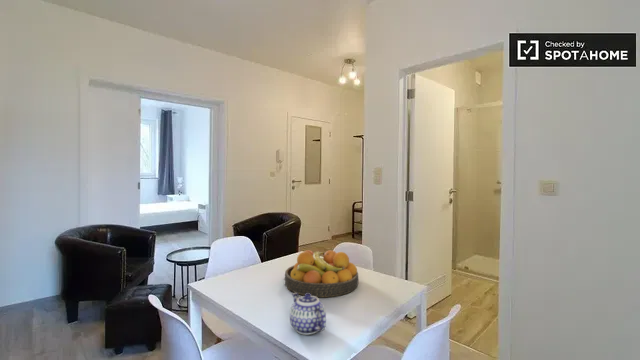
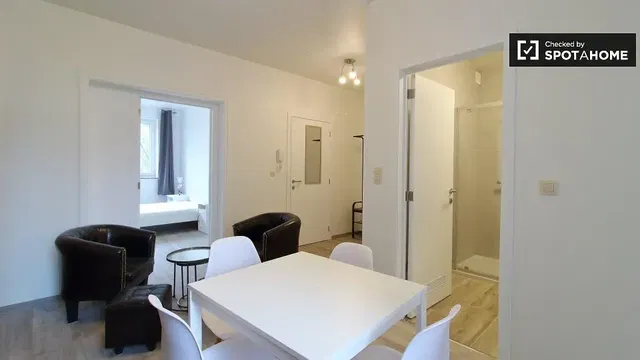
- fruit bowl (321, 266)
- teapot (307, 311)
